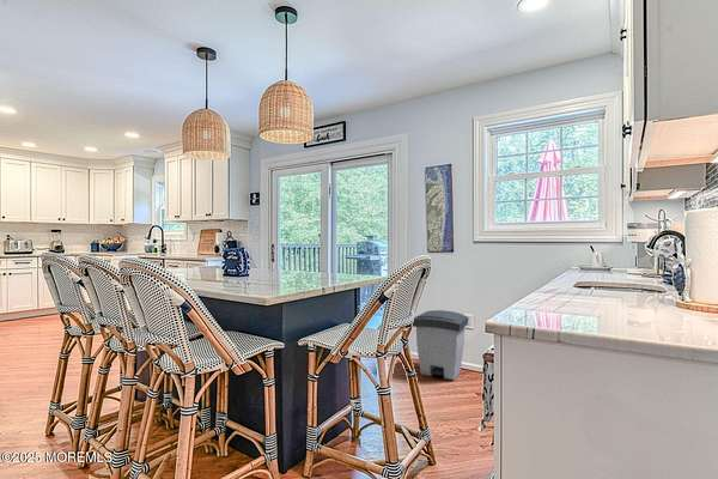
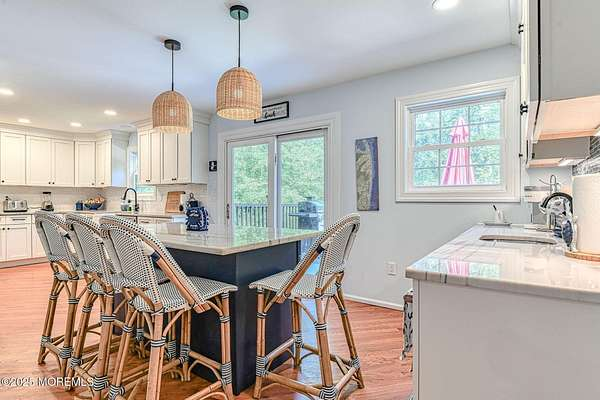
- trash can (440, 342)
